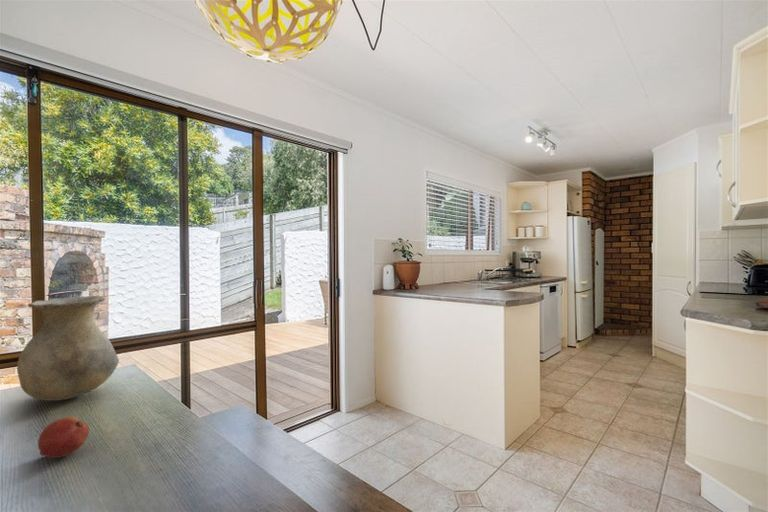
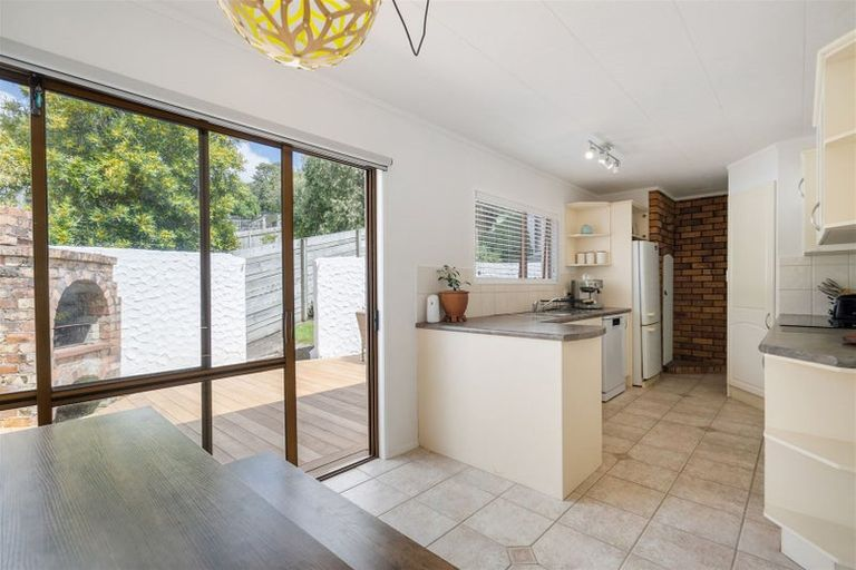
- vase (69, 347)
- fruit (62, 436)
